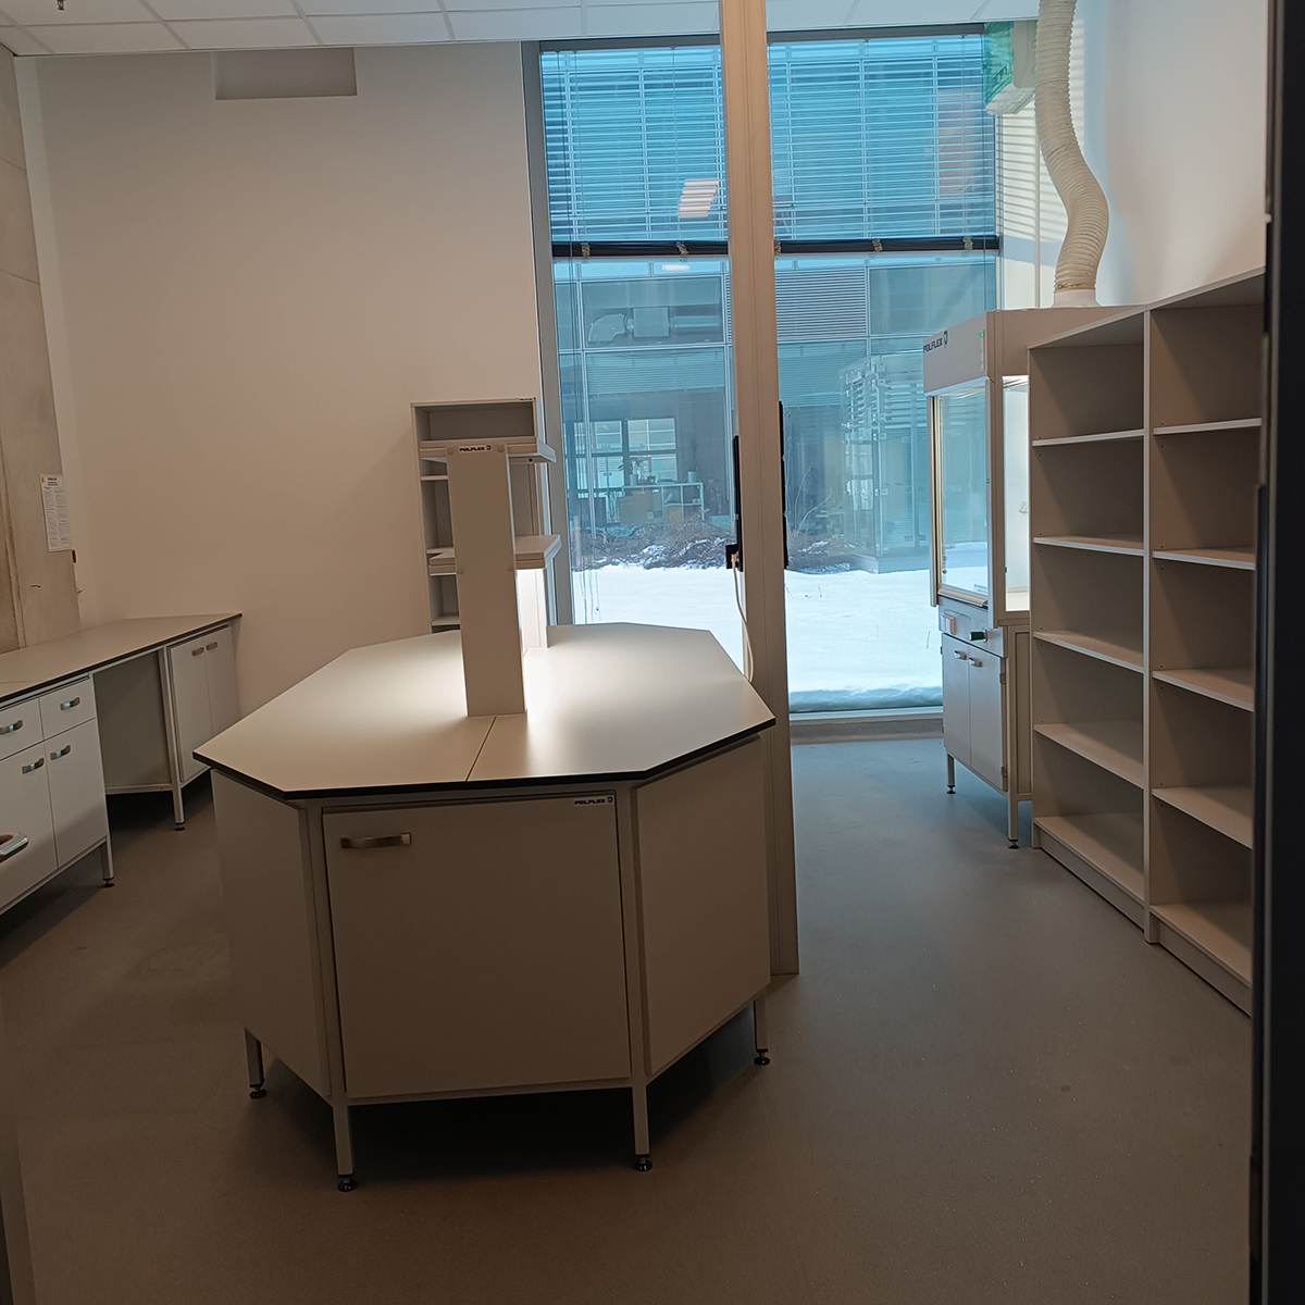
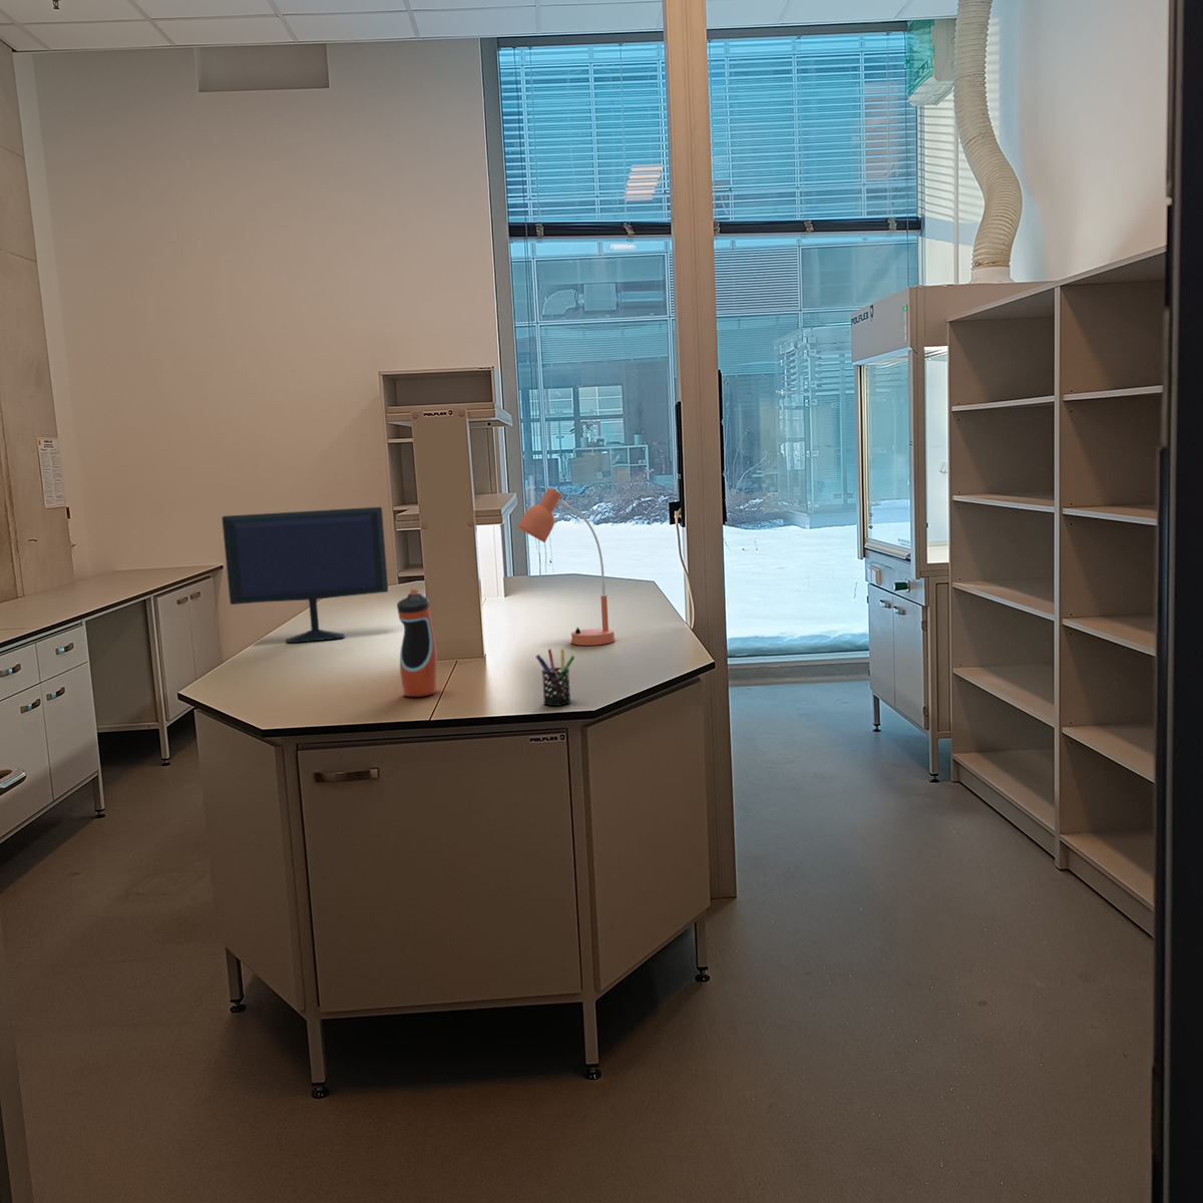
+ desk lamp (544, 541)
+ pen holder (557, 674)
+ computer monitor (308, 575)
+ water bottle (416, 641)
